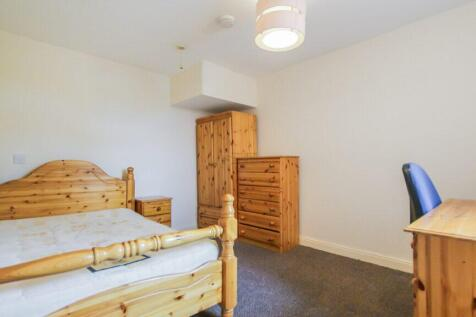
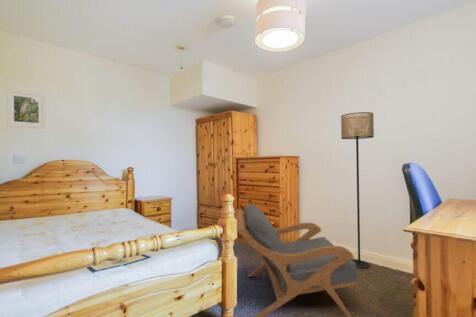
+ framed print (26, 109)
+ armchair (288, 250)
+ floor lamp (358, 189)
